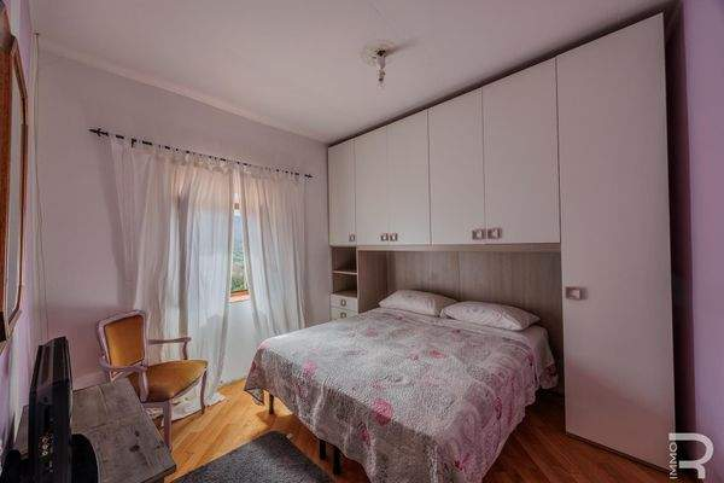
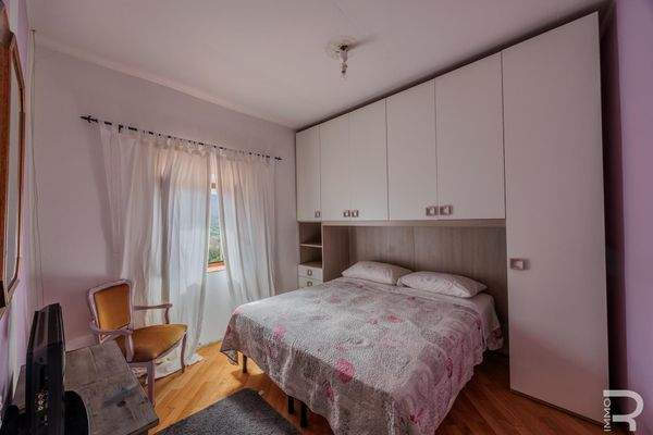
+ pen (123, 390)
